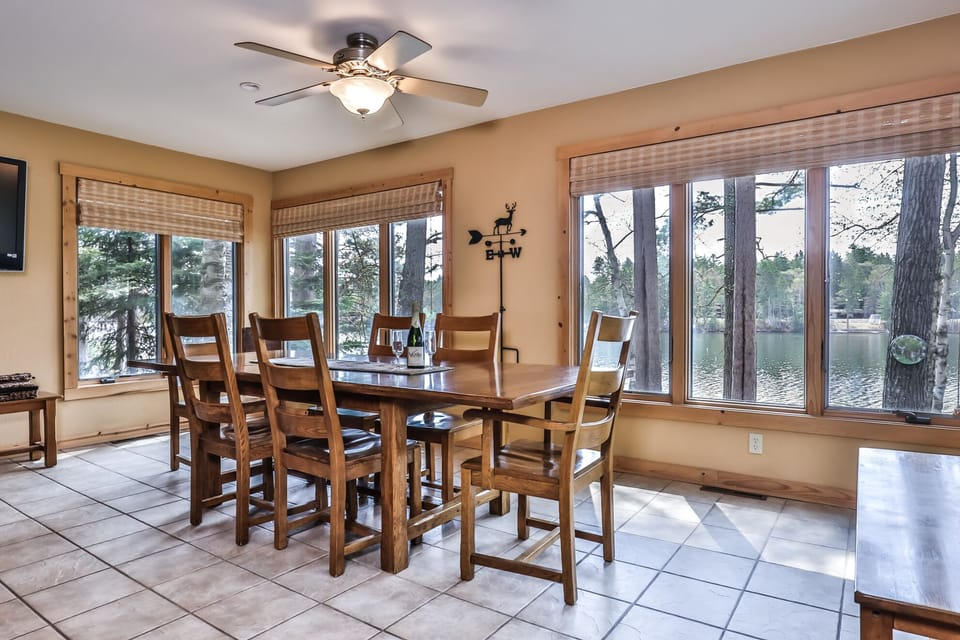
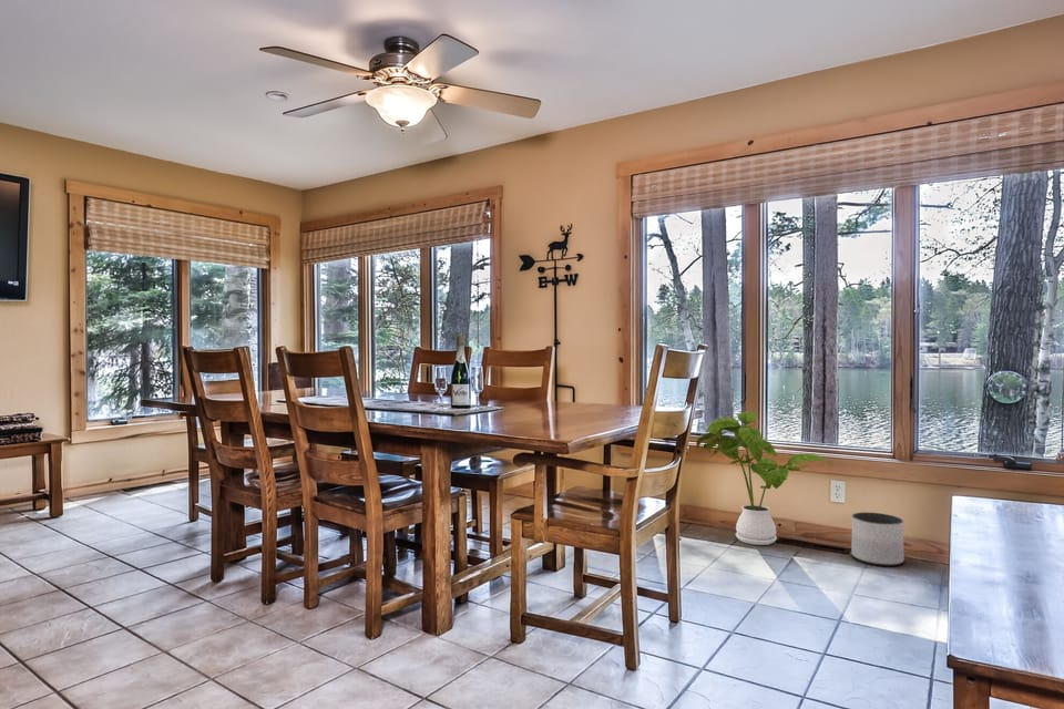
+ house plant (750, 479)
+ planter (877, 538)
